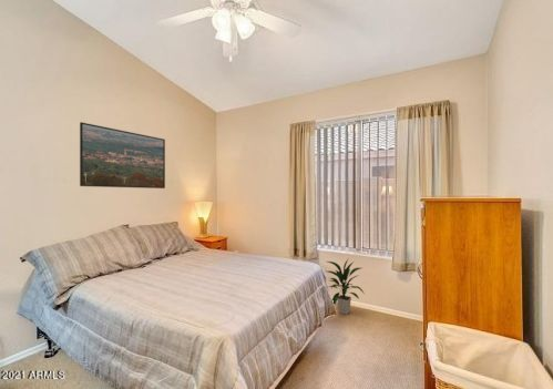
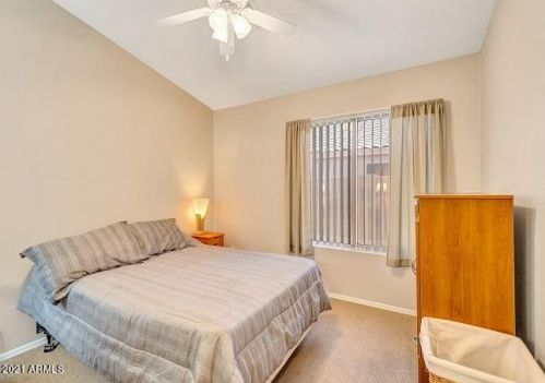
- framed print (127, 160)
- indoor plant (342, 285)
